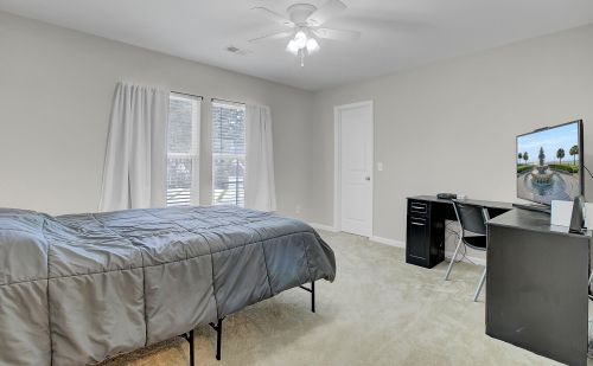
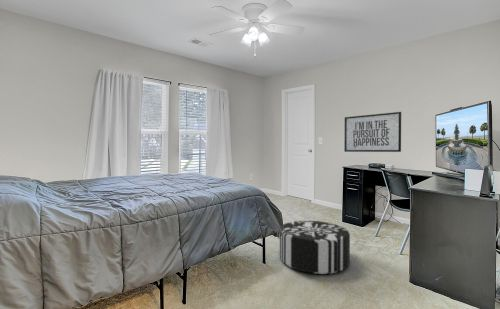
+ mirror (370, 133)
+ pouf (313, 244)
